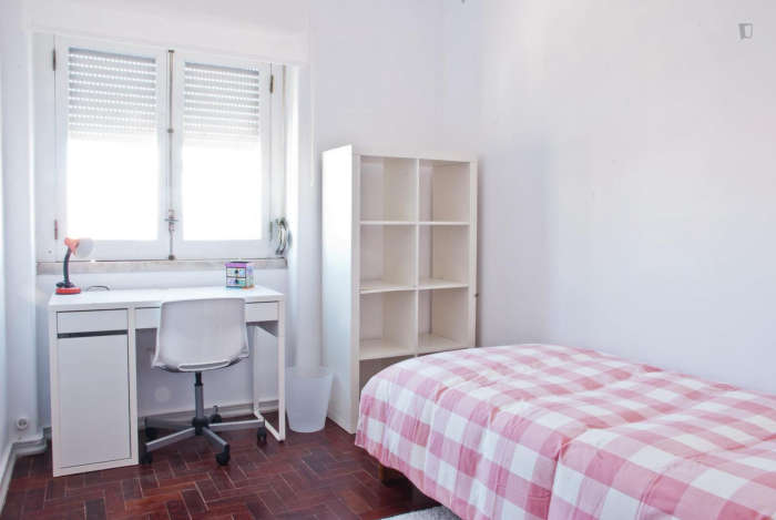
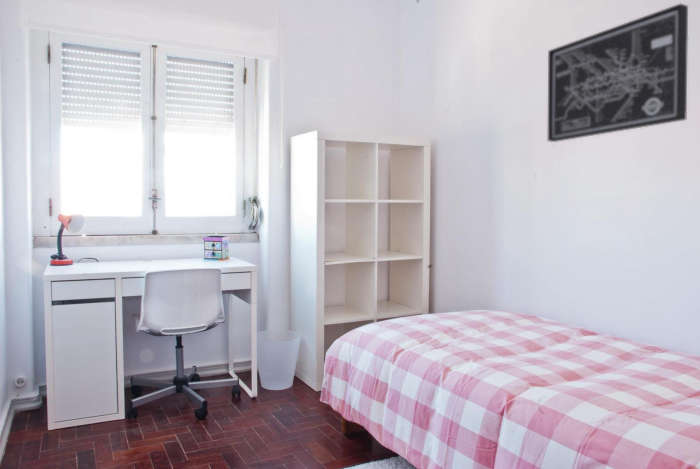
+ wall art (609, 81)
